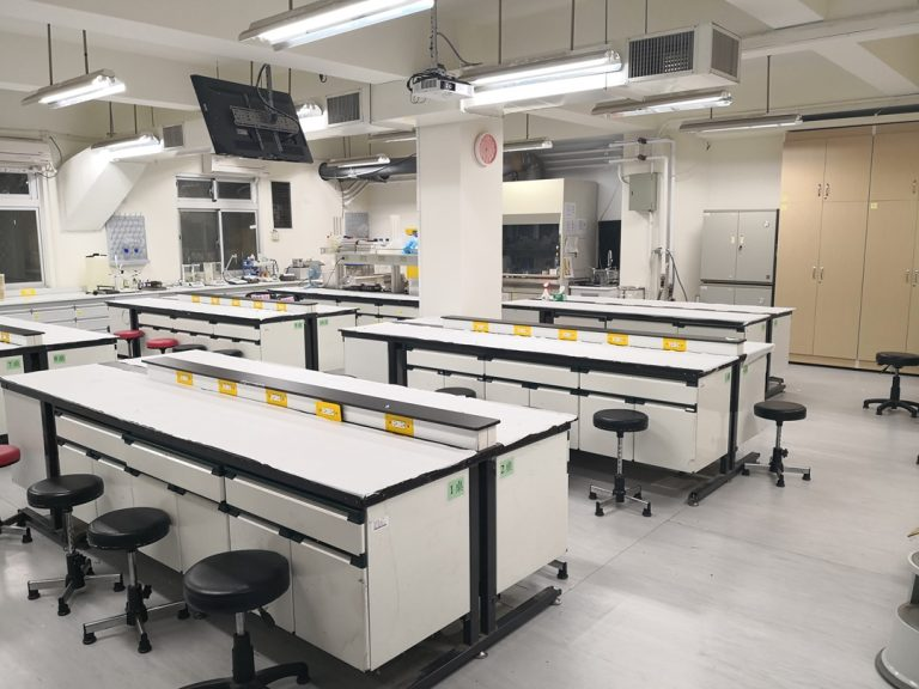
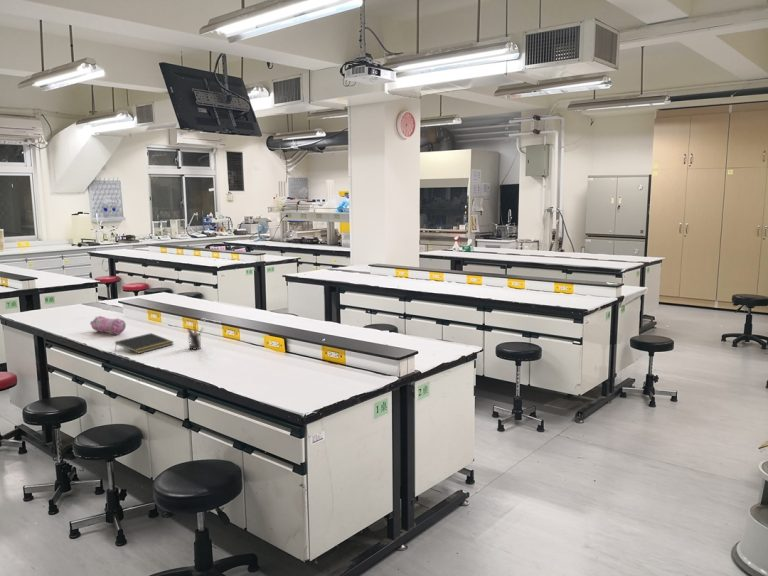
+ notepad (145, 342)
+ pen holder (195, 336)
+ pencil case (108, 324)
